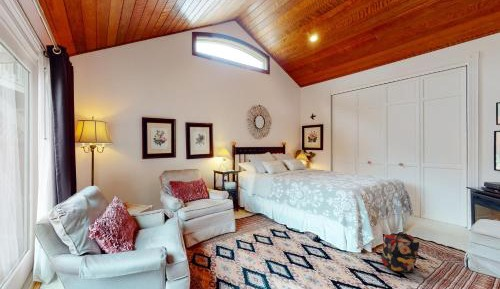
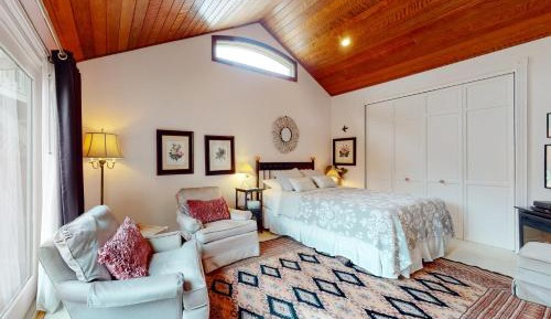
- backpack (398, 249)
